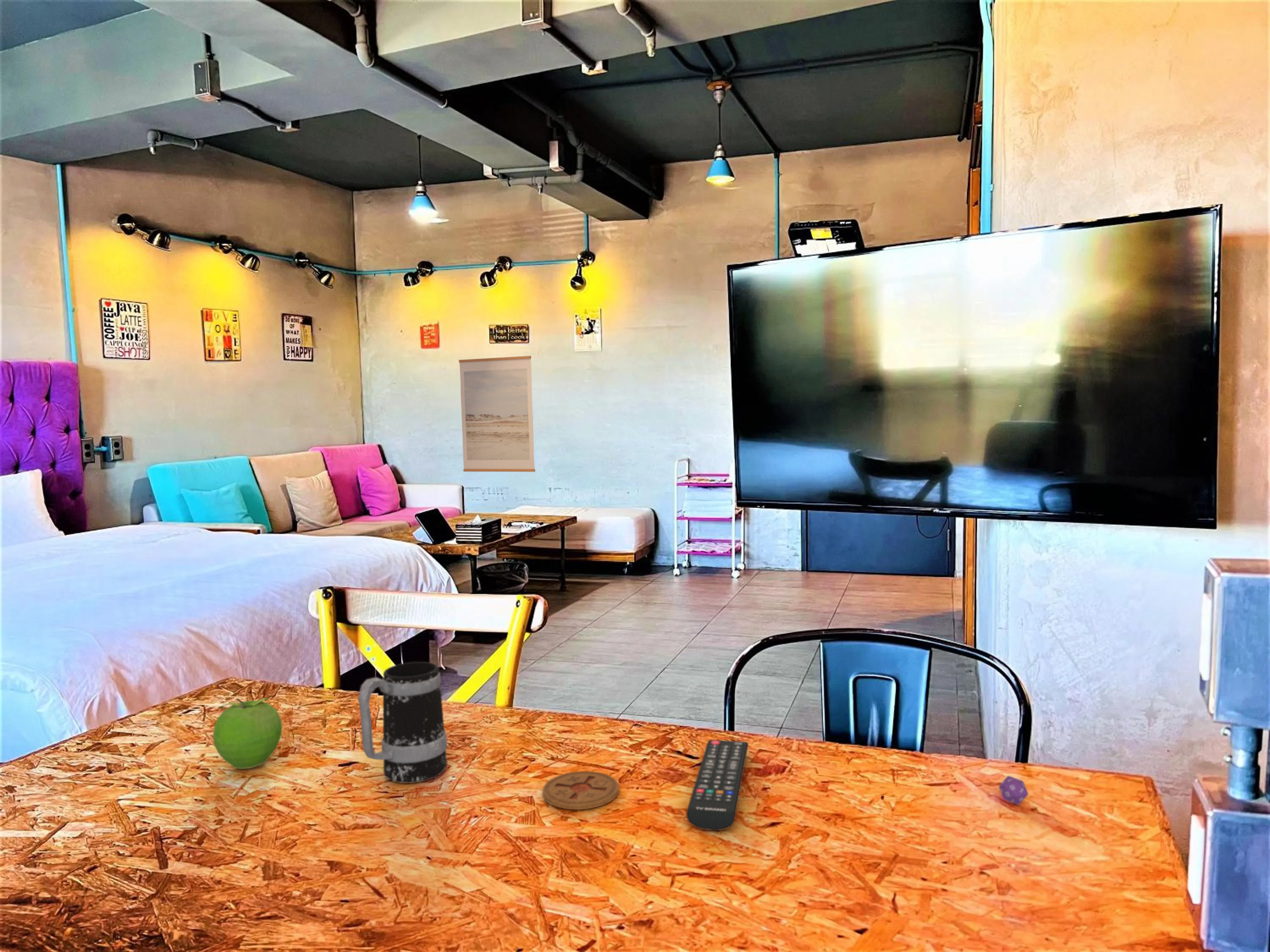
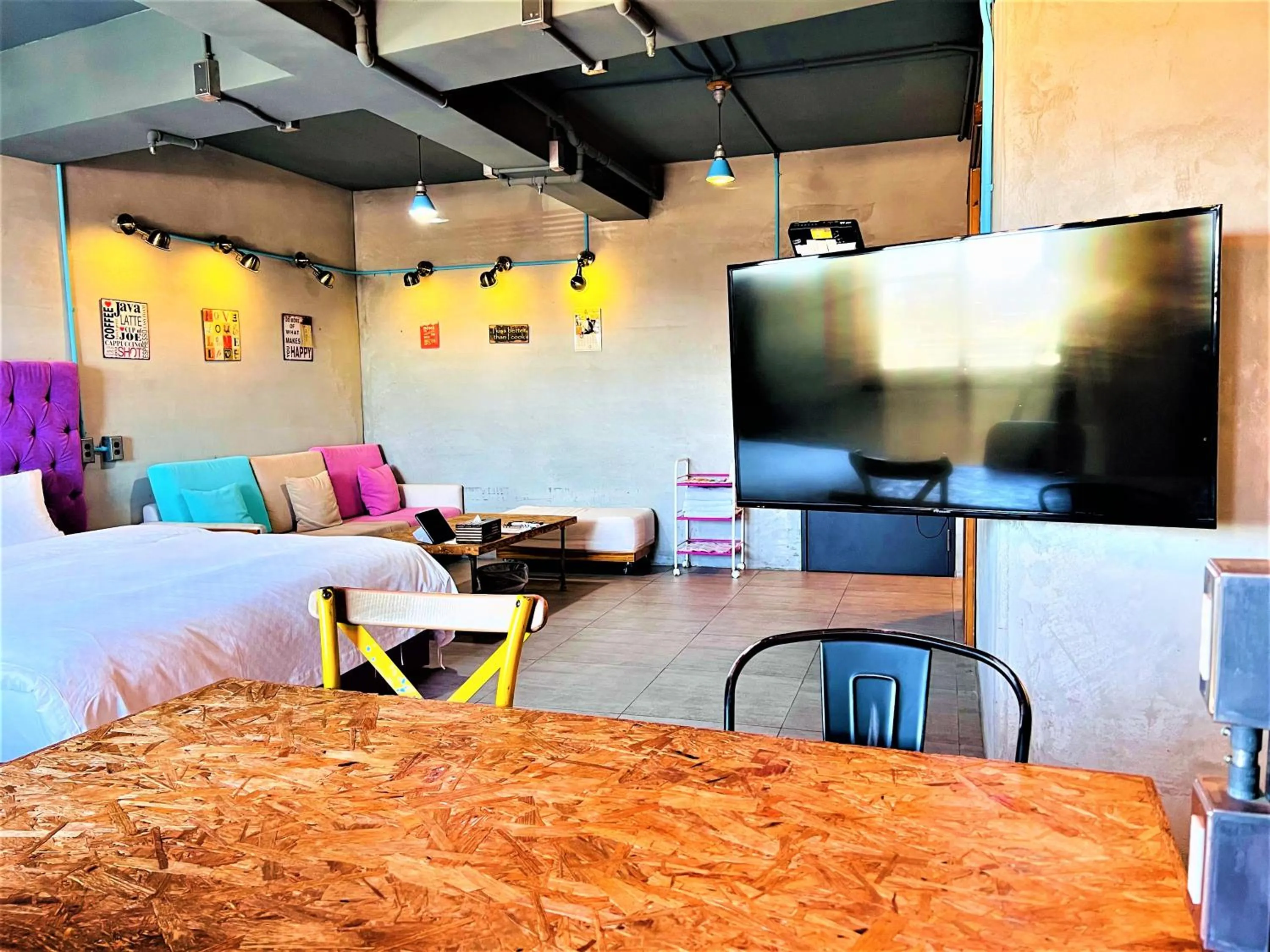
- dice (1013, 790)
- fruit (248, 730)
- coaster (581, 789)
- mug (402, 723)
- remote control (721, 779)
- wall art (496, 415)
